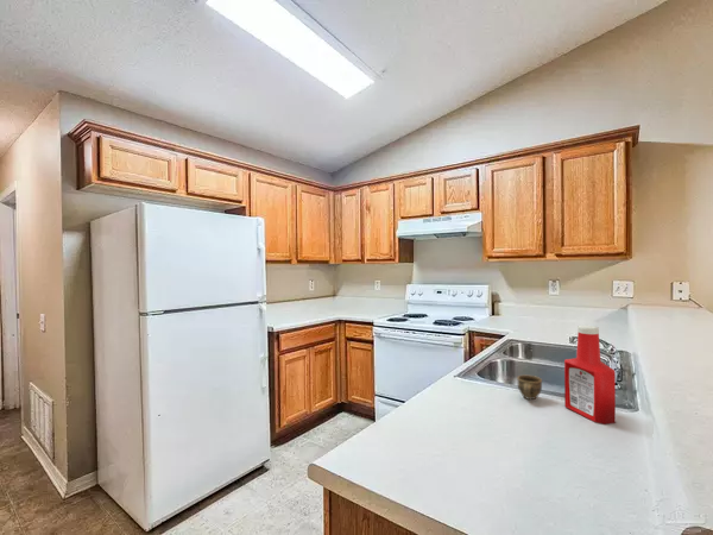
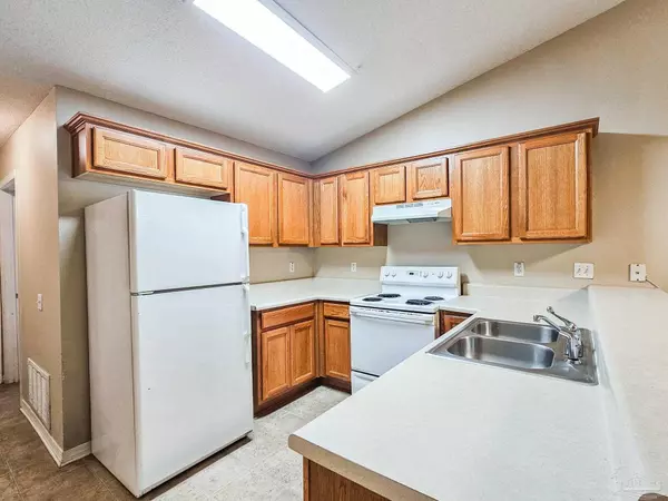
- cup (528, 389)
- soap bottle (588, 370)
